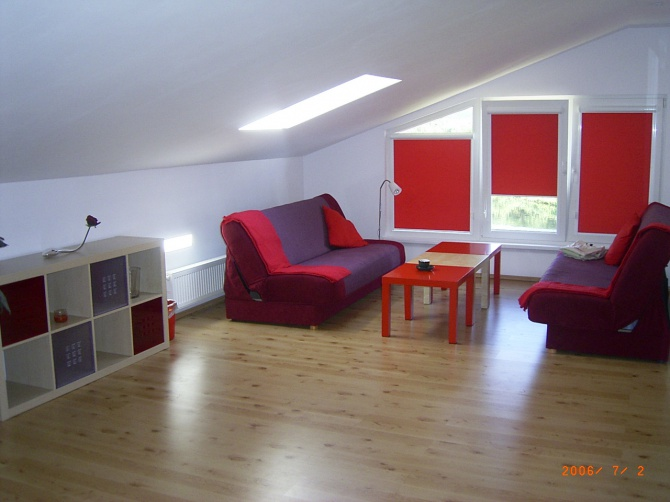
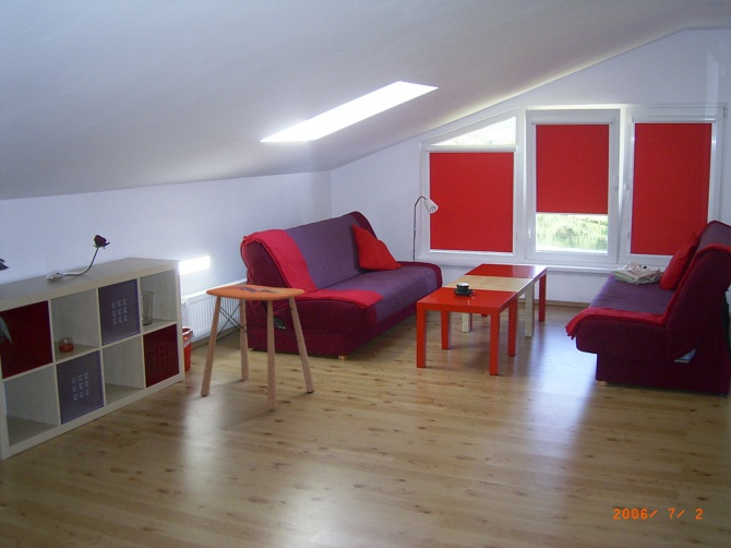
+ side table (256, 341)
